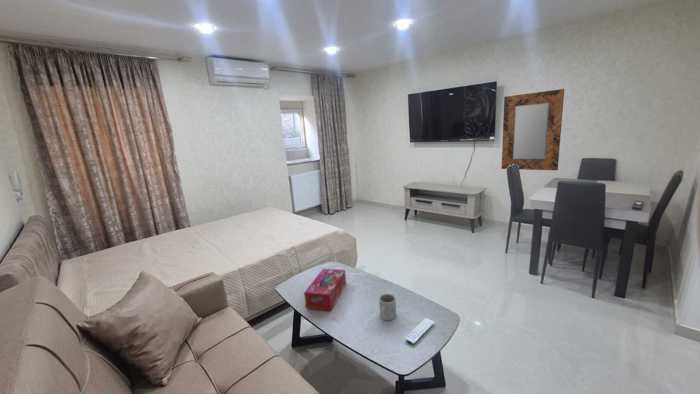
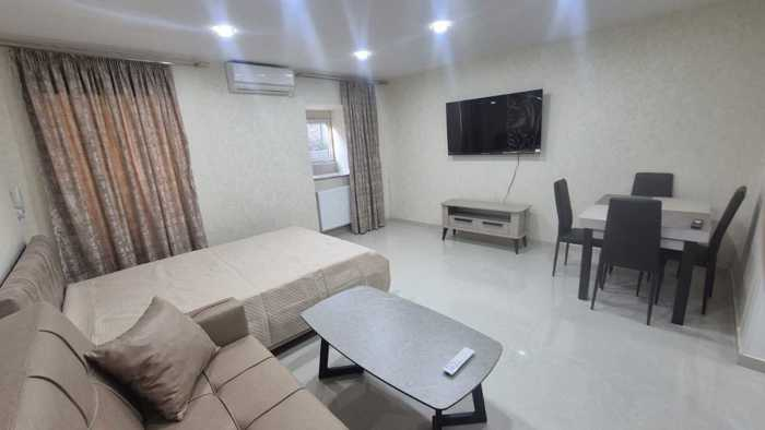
- mug (386, 308)
- tissue box (326, 287)
- home mirror (530, 132)
